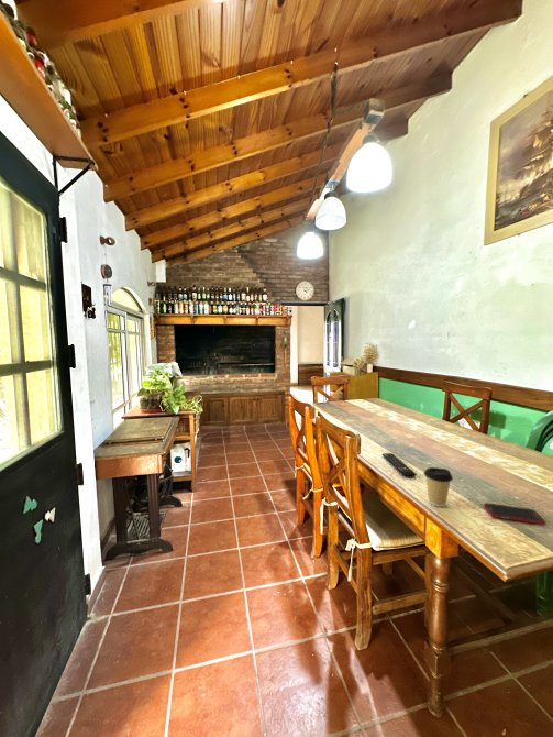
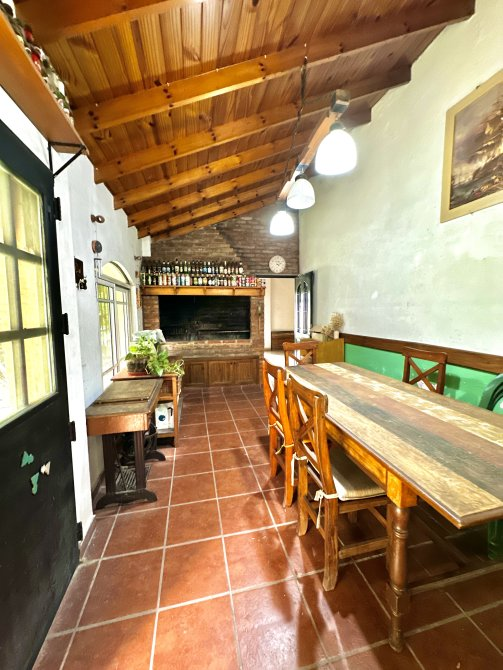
- coffee cup (438, 486)
- remote control (397, 464)
- cell phone (512, 513)
